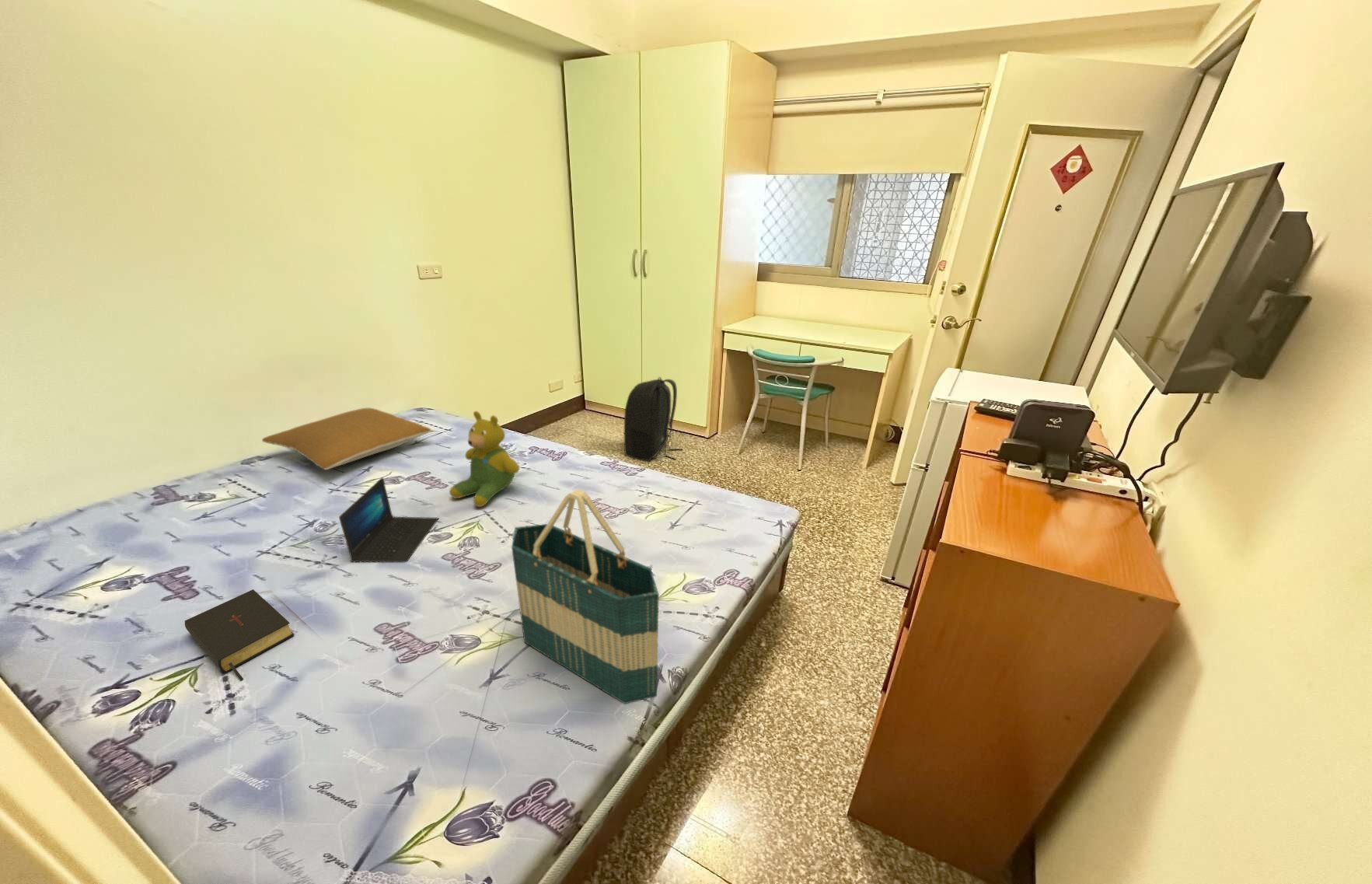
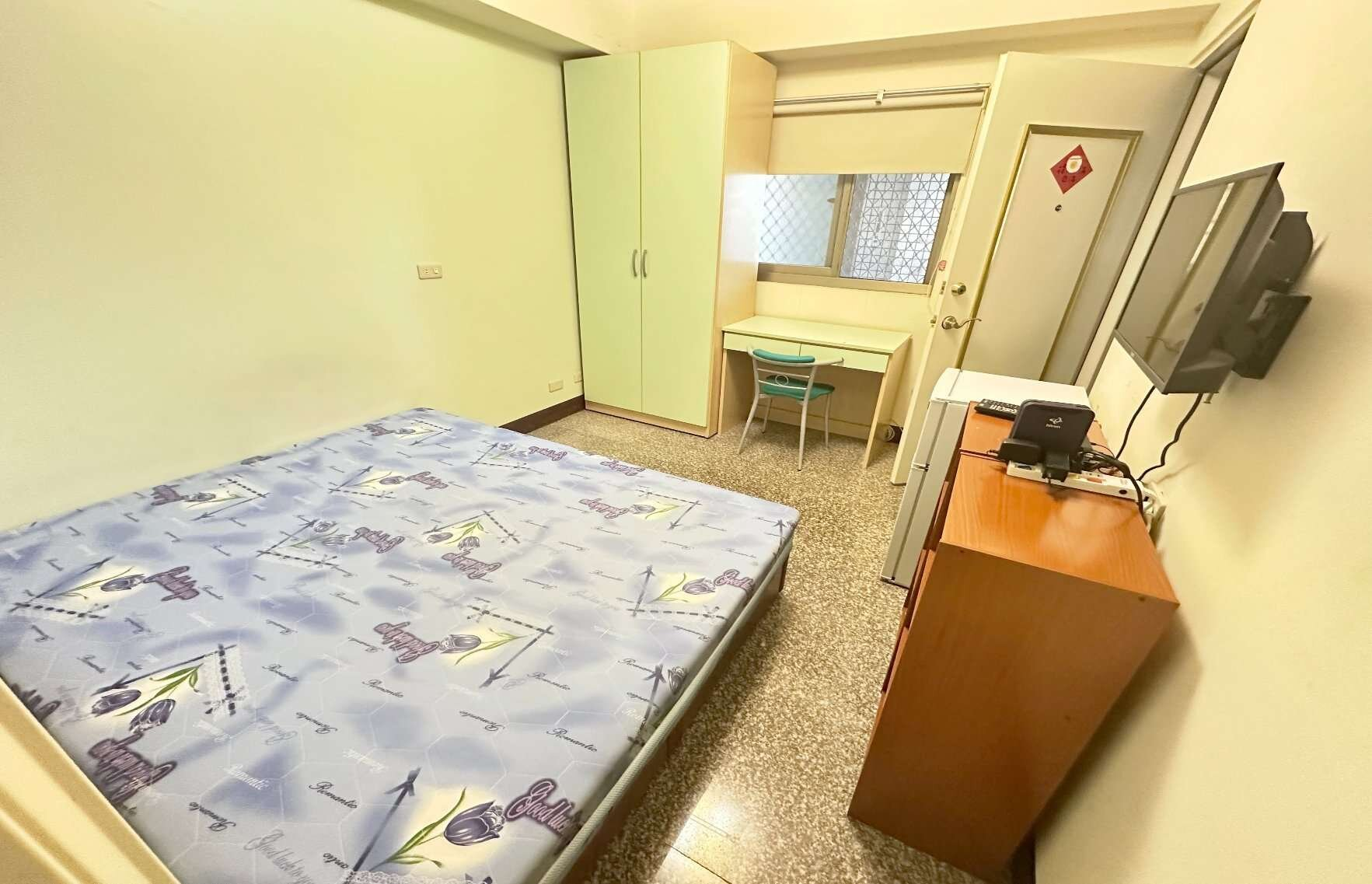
- pillow (350, 436)
- tote bag (581, 581)
- bible (243, 633)
- teddy bear (480, 456)
- backpack (655, 414)
- laptop (393, 518)
